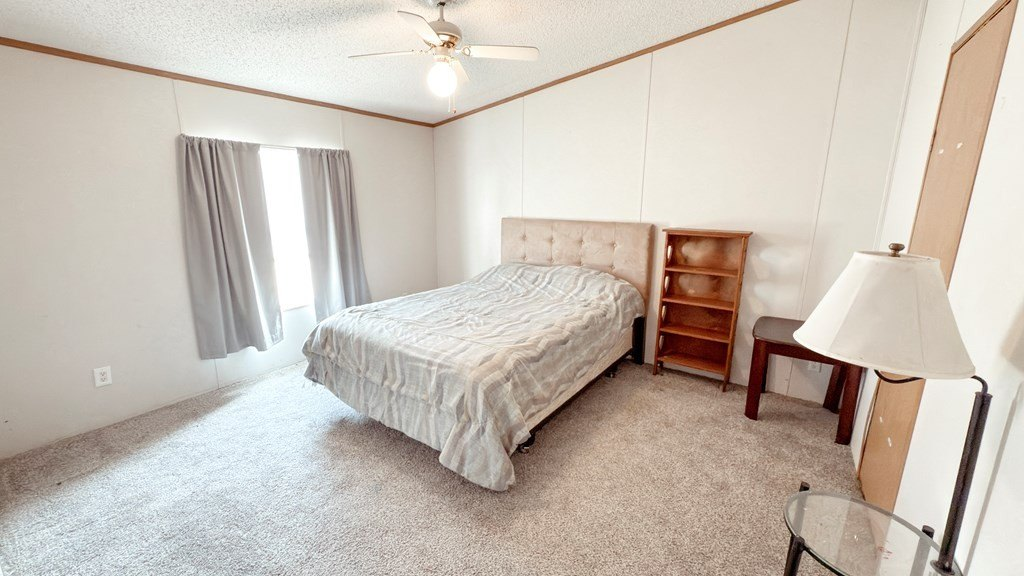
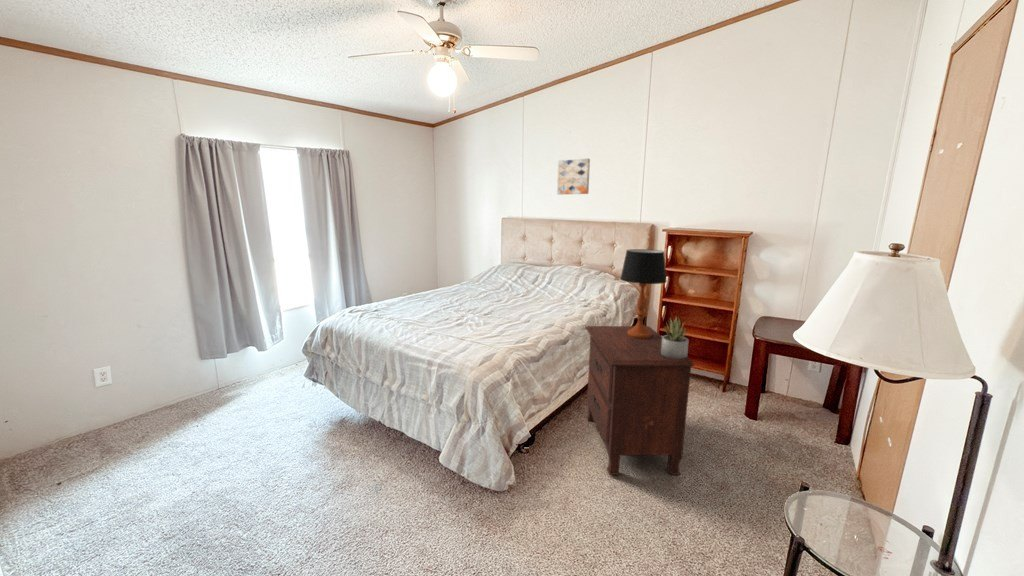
+ table lamp (642, 293)
+ succulent plant (675, 335)
+ nightstand (628, 393)
+ wall art (573, 177)
